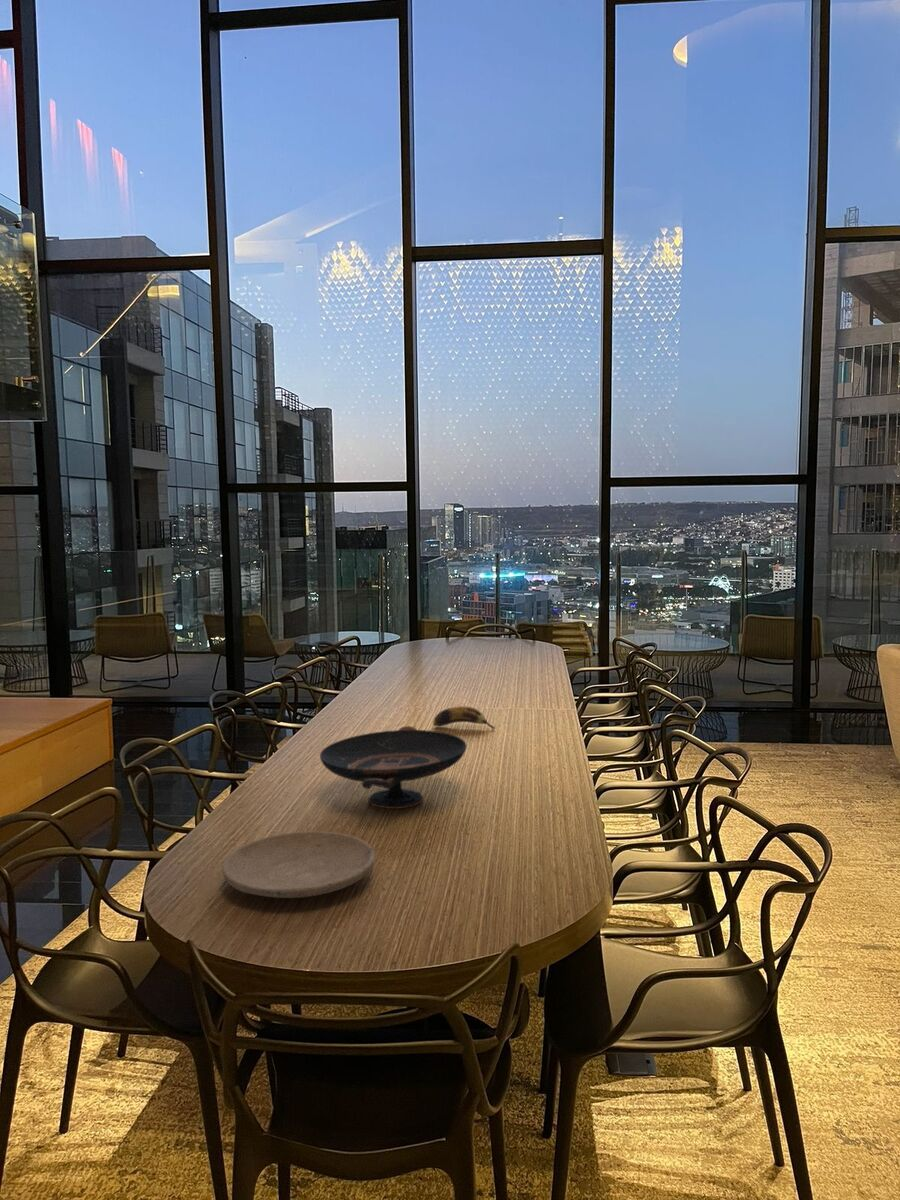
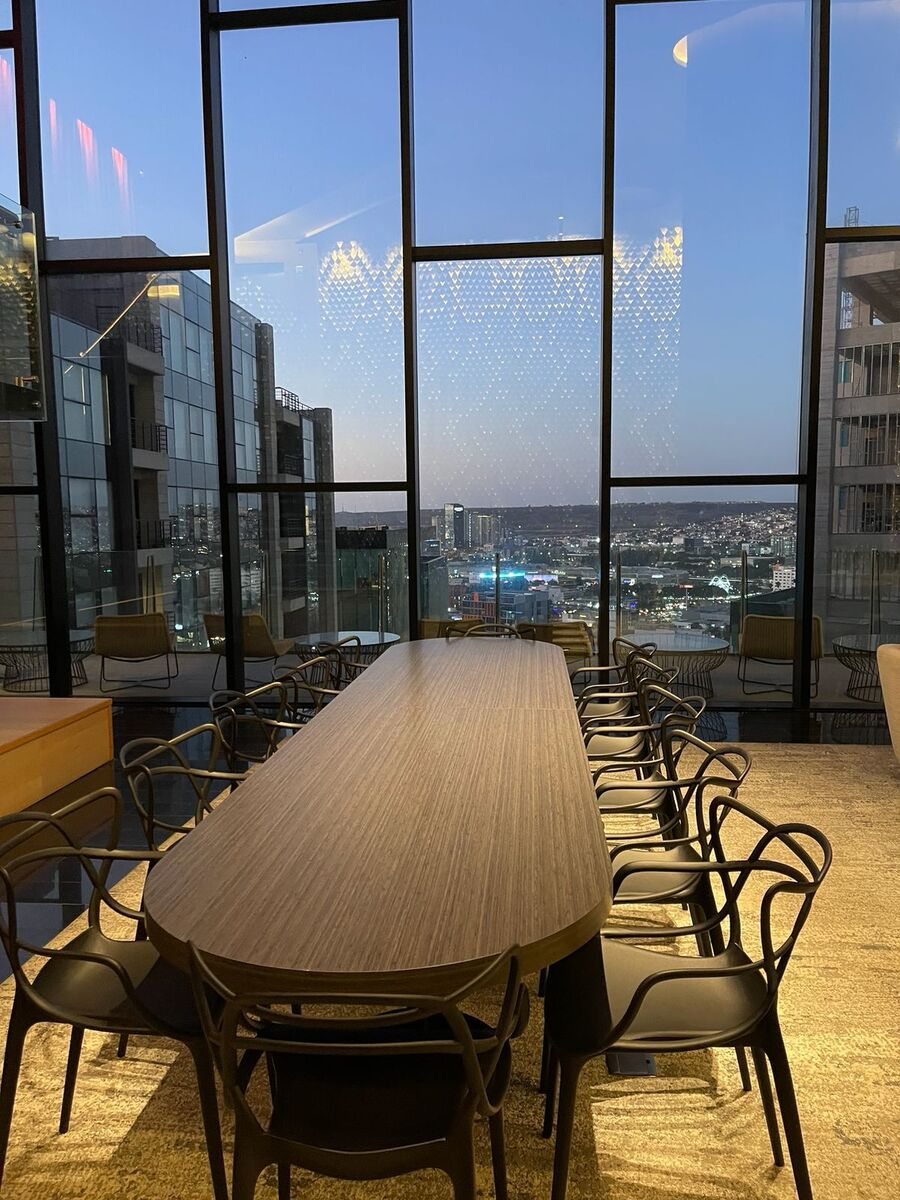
- decorative bowl (394, 772)
- plate (300, 869)
- banana (463, 716)
